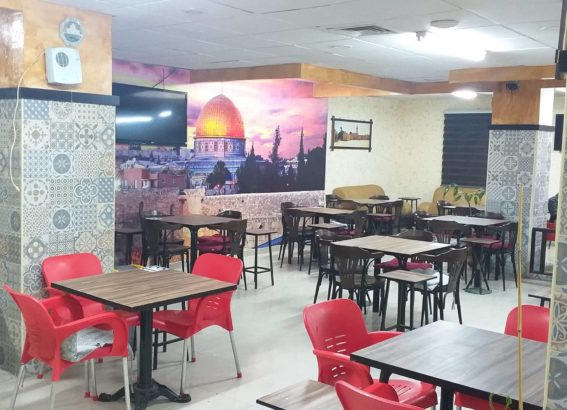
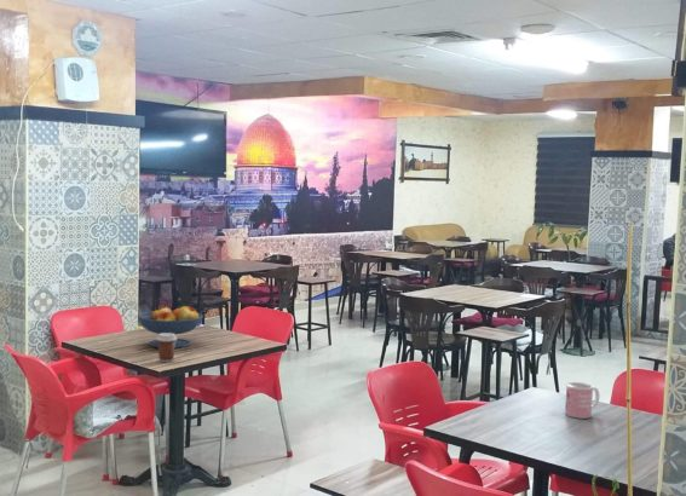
+ mug (582, 399)
+ coffee cup (166, 347)
+ fruit bowl (169, 324)
